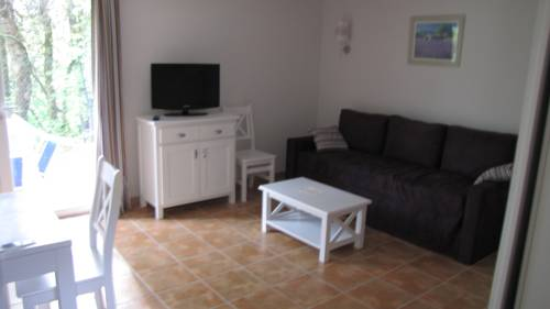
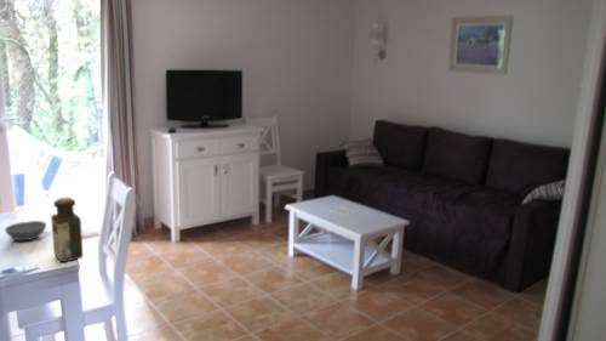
+ bottle (65, 228)
+ bowl (27, 232)
